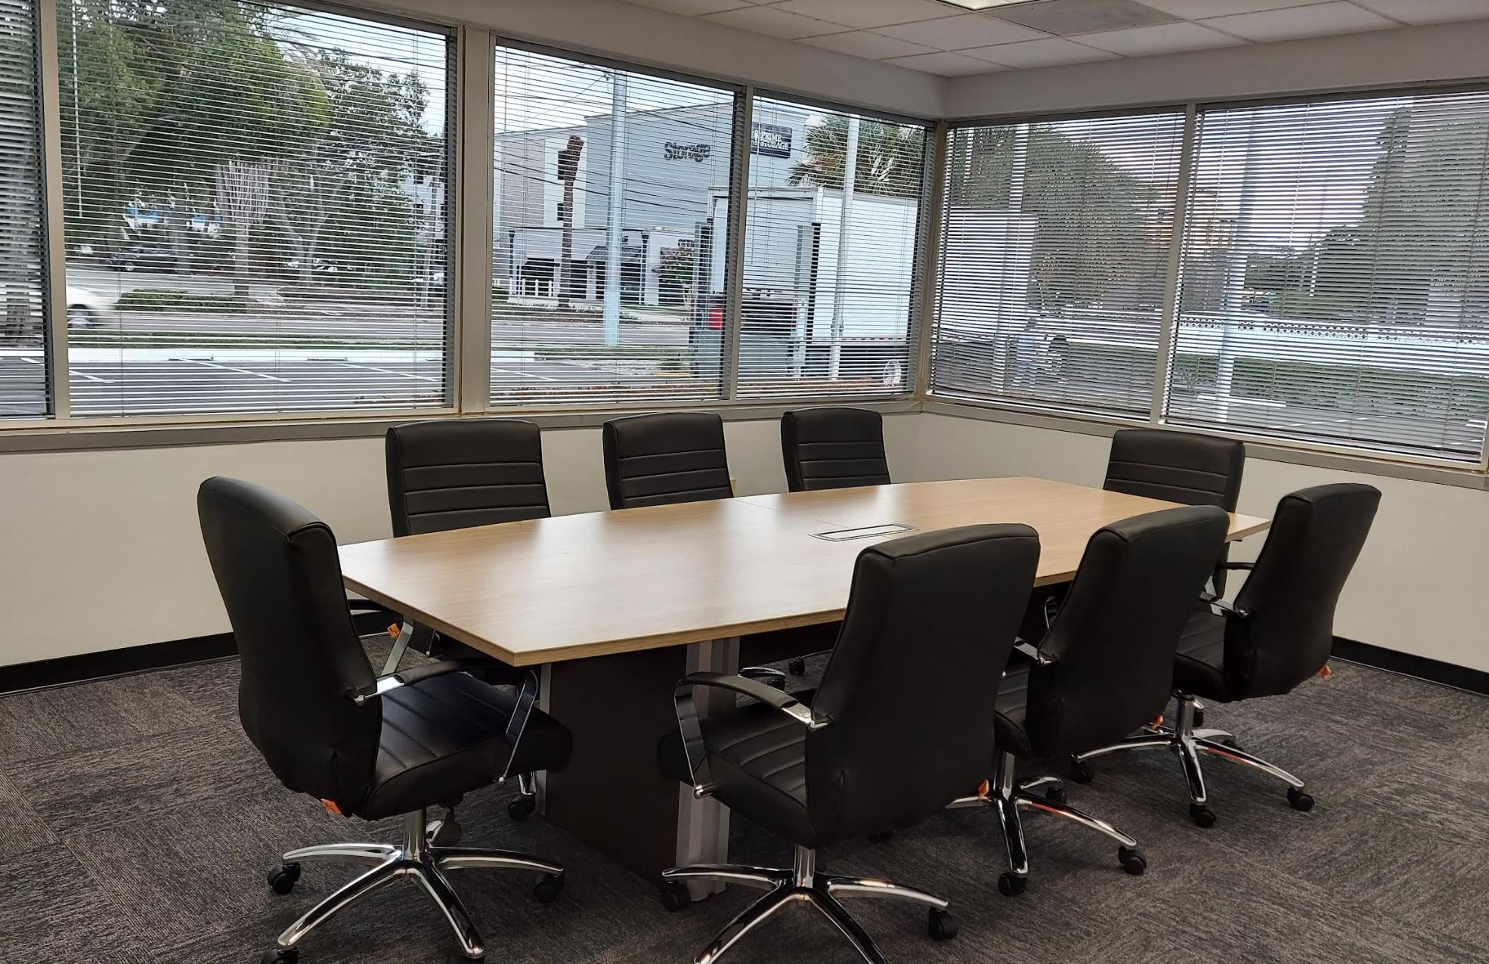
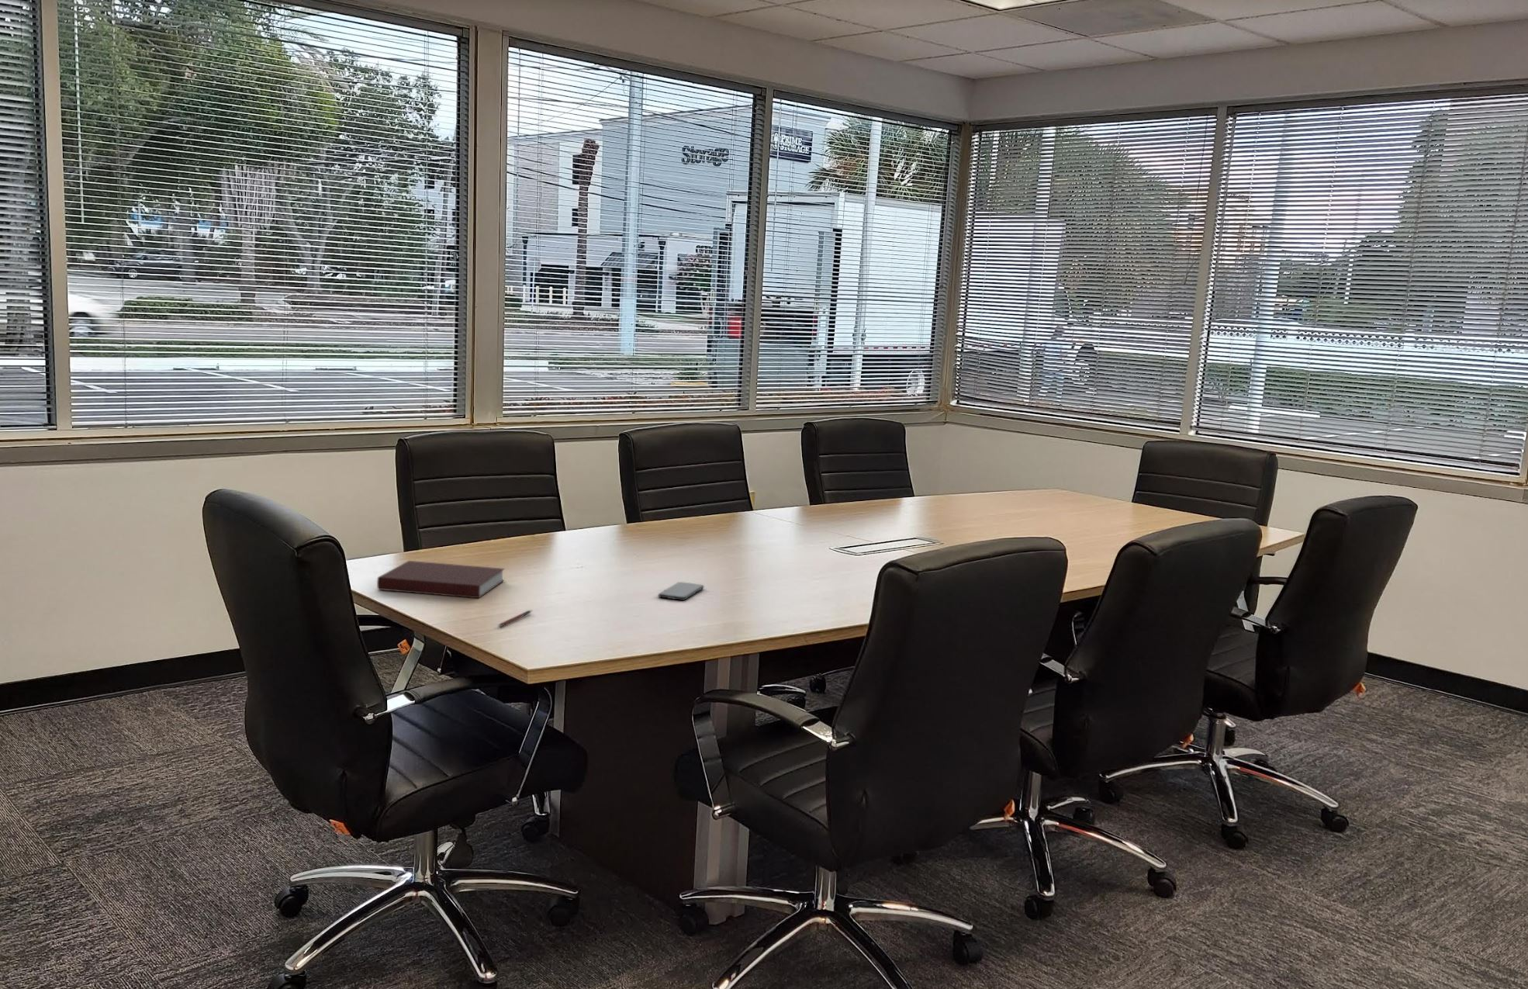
+ pen (516, 617)
+ smartphone (680, 590)
+ notebook (442, 579)
